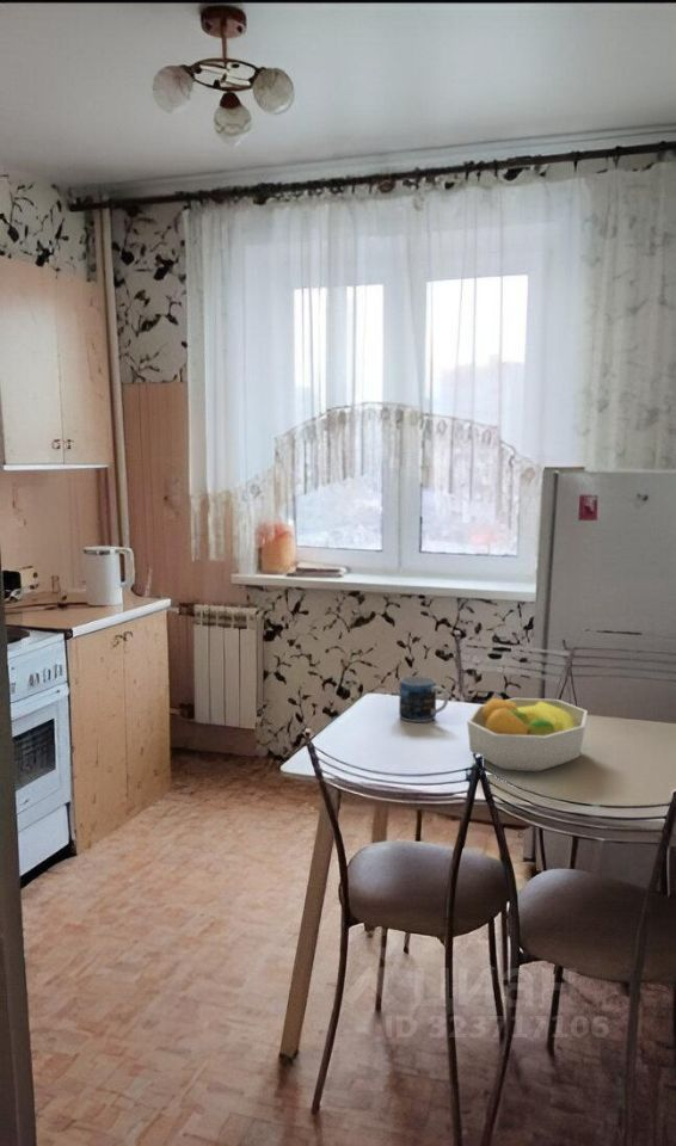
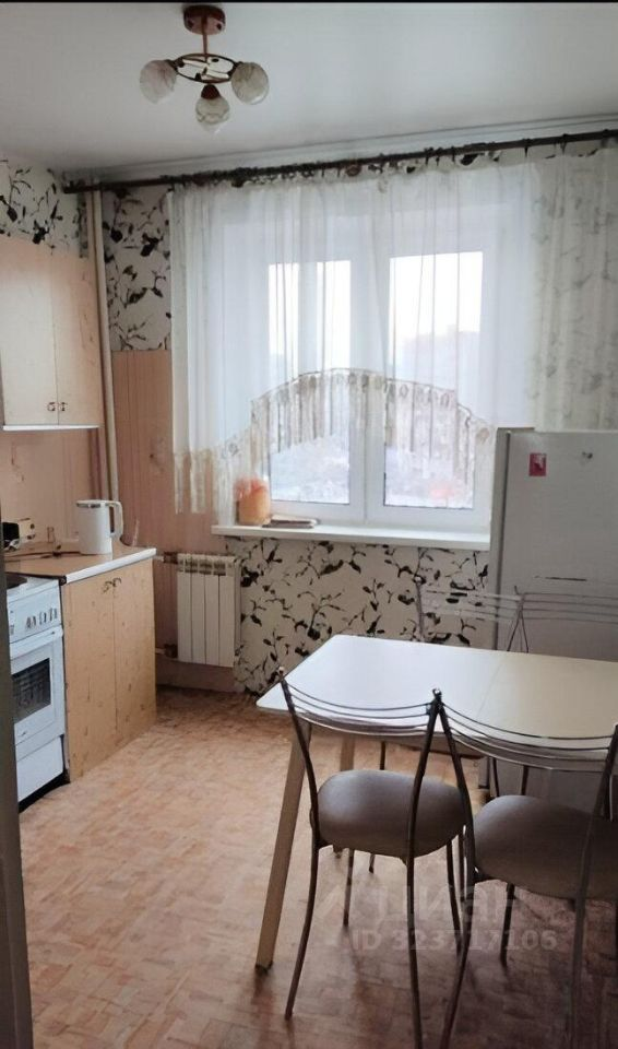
- fruit bowl (528, 726)
- mug (424, 700)
